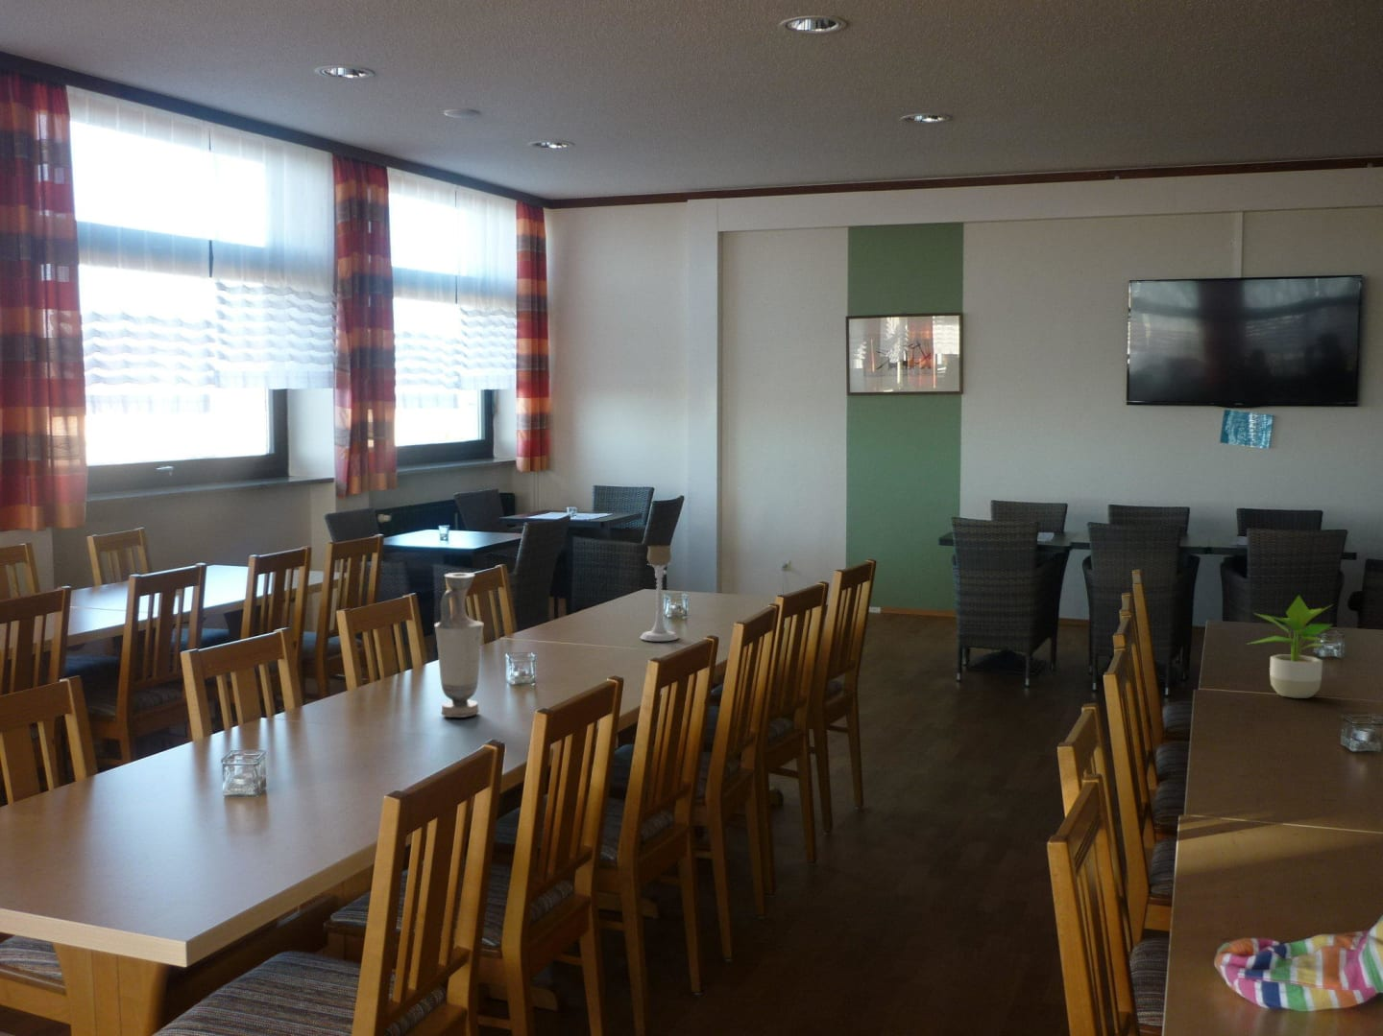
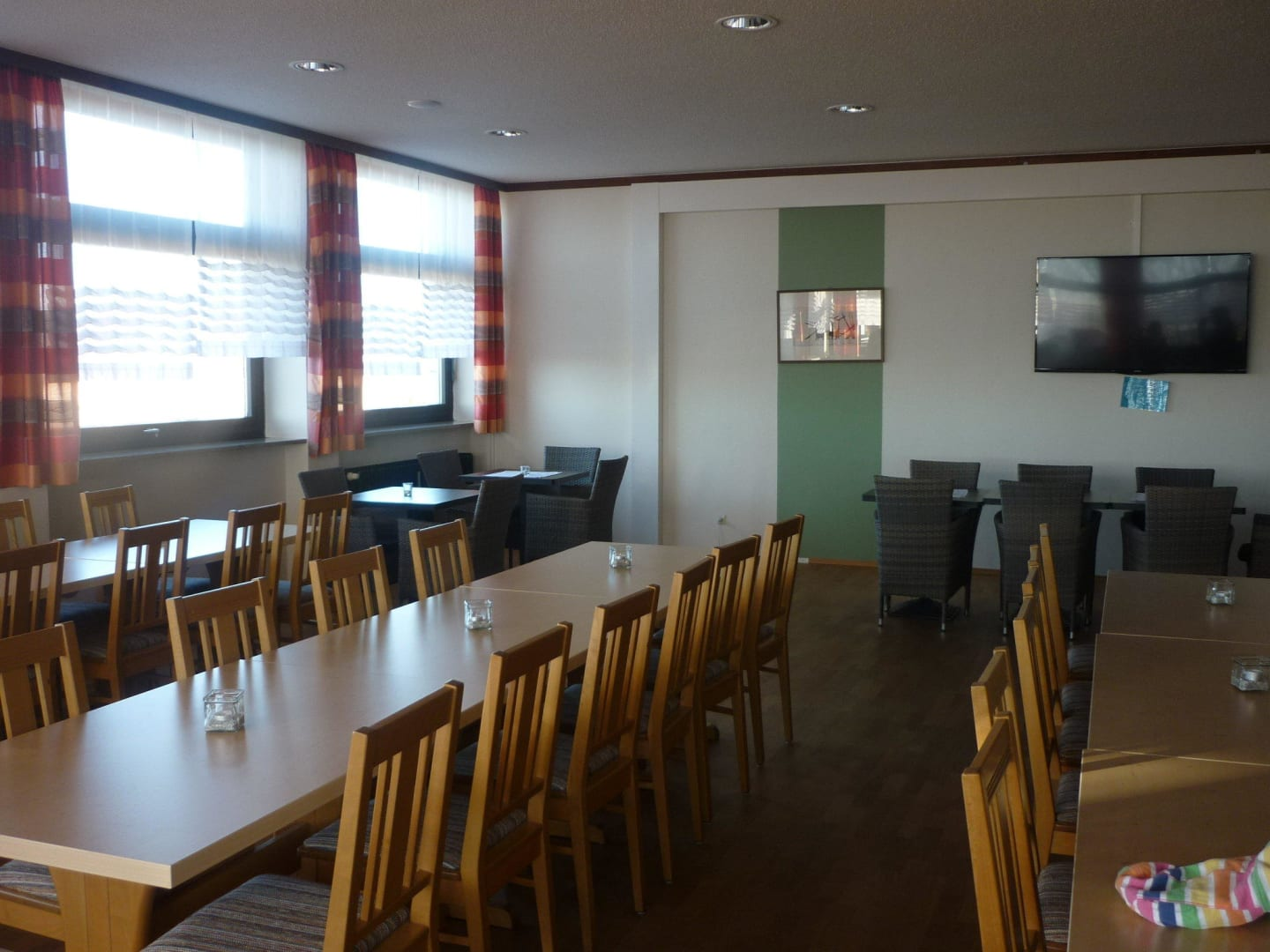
- vase (460, 644)
- potted plant (1290, 644)
- candle holder (659, 592)
